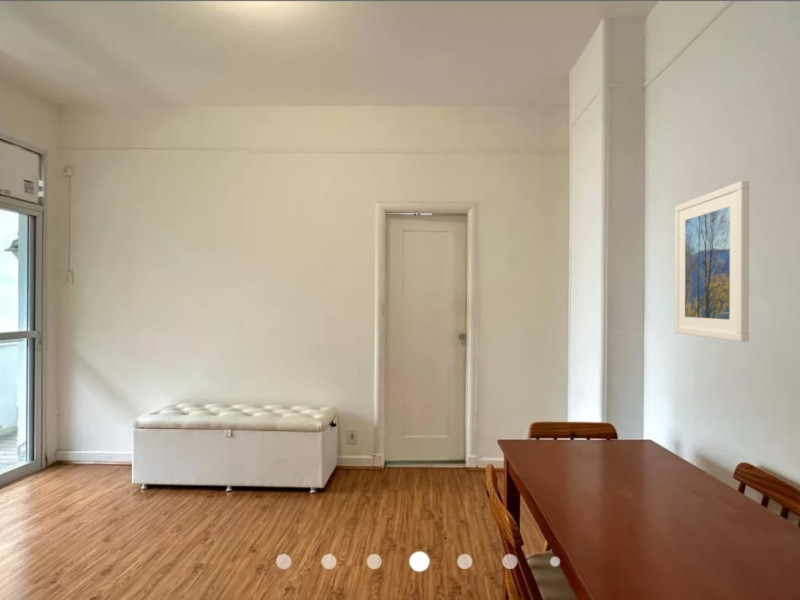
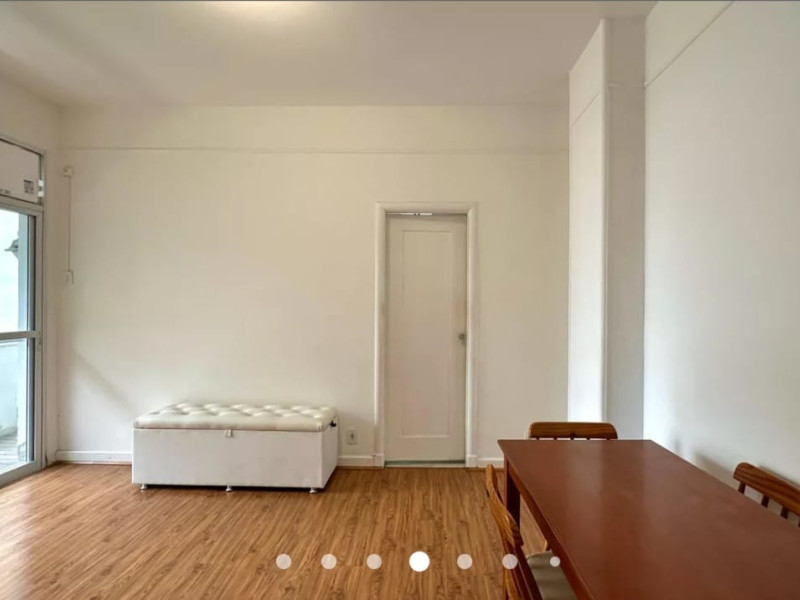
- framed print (707, 265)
